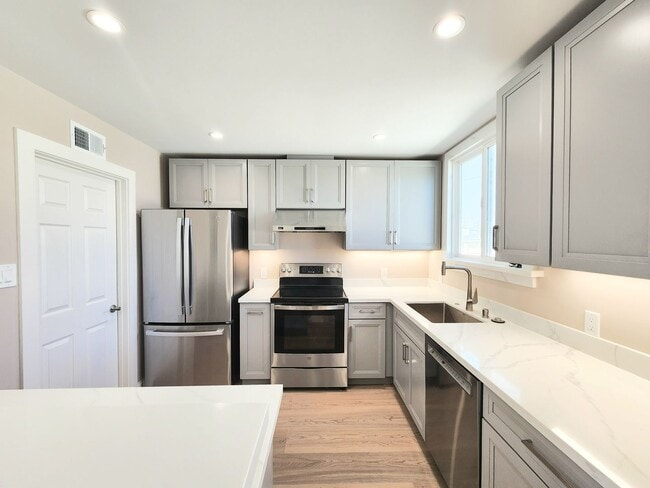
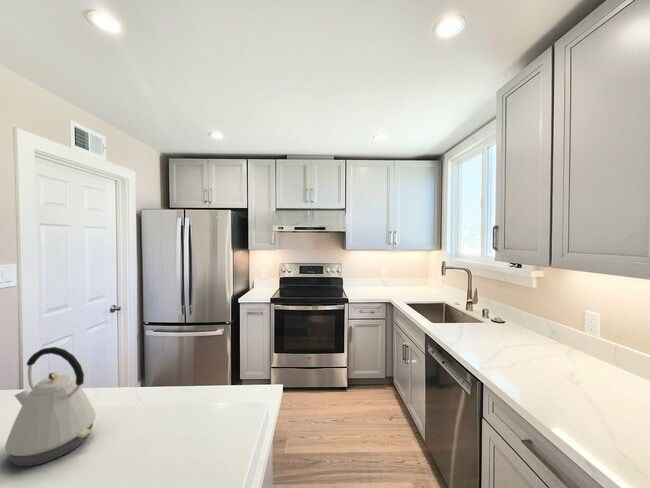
+ kettle (51, 396)
